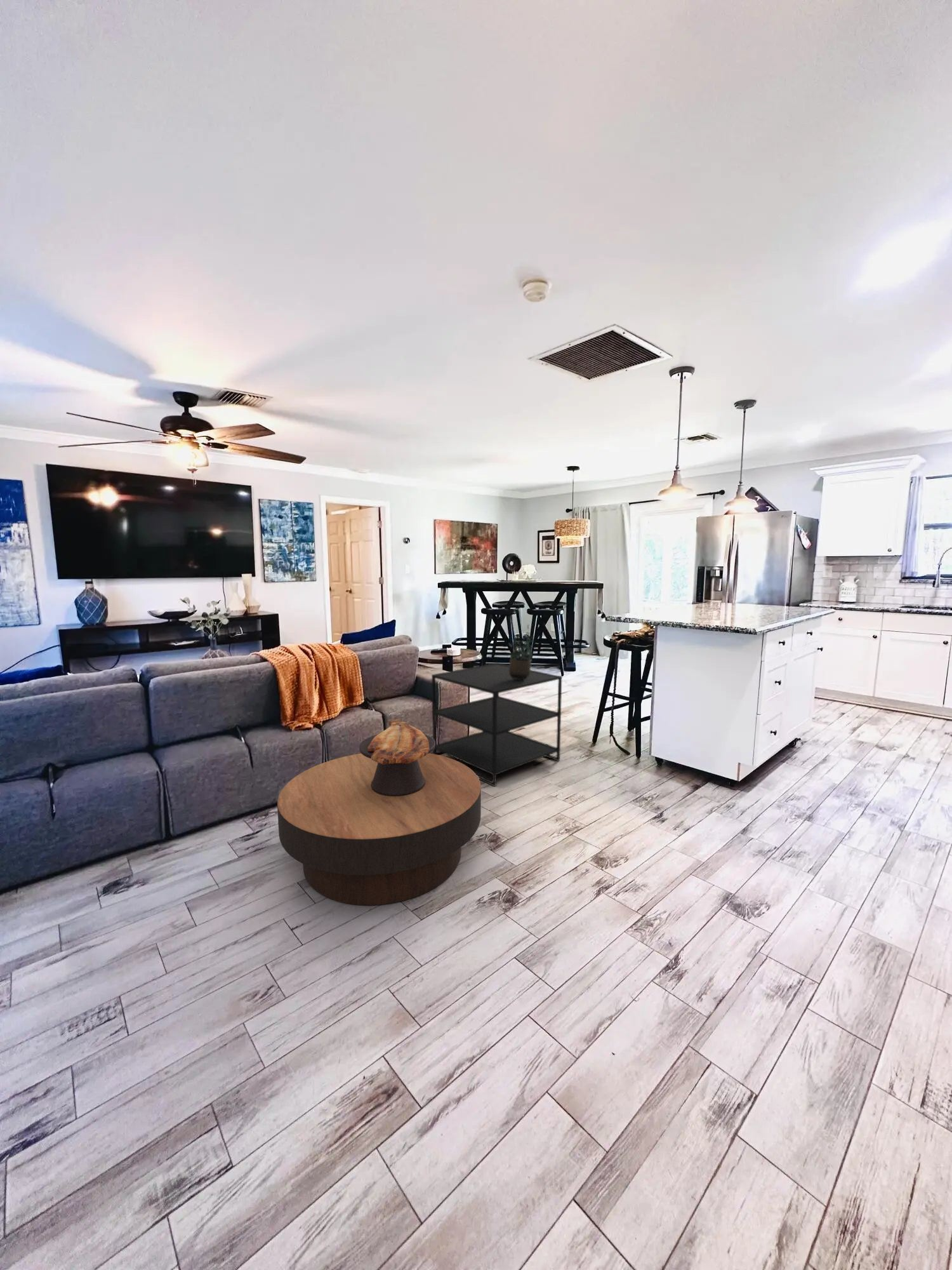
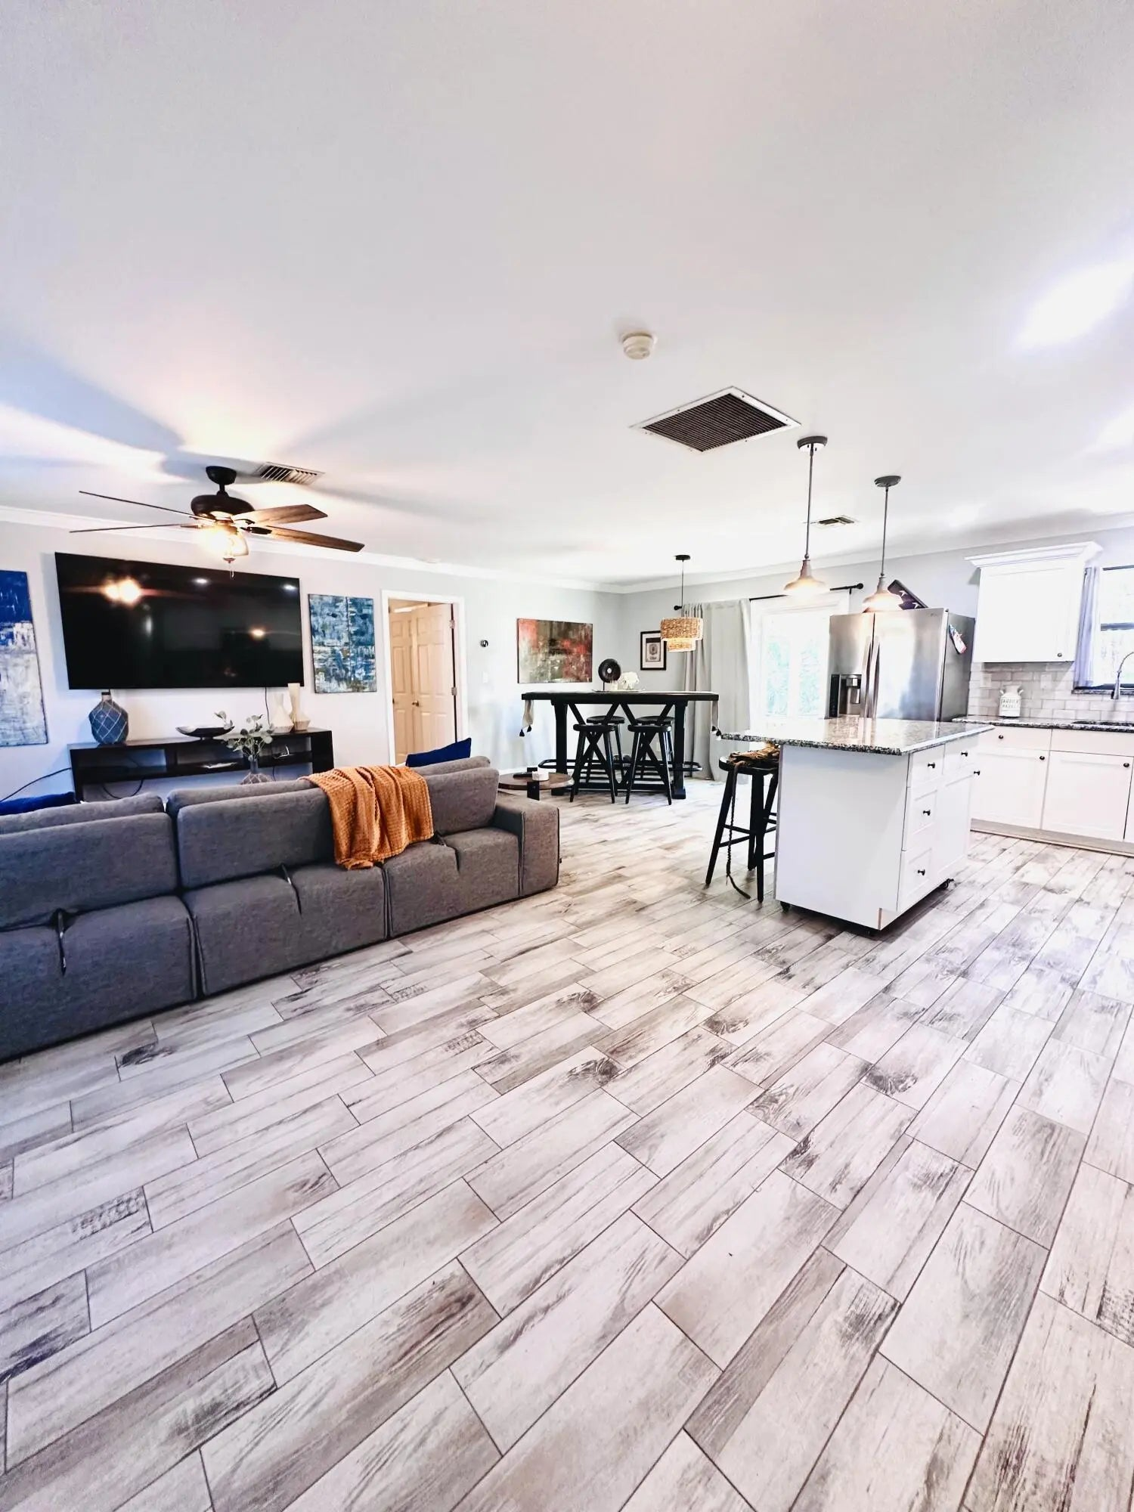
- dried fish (399, 759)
- potted plant (522, 652)
- side table (496, 718)
- coffee table (383, 820)
